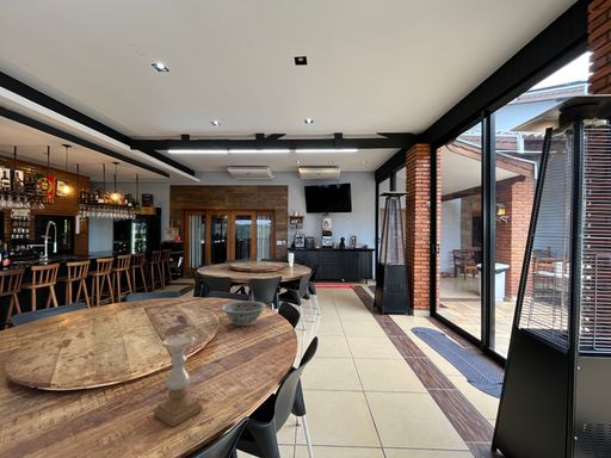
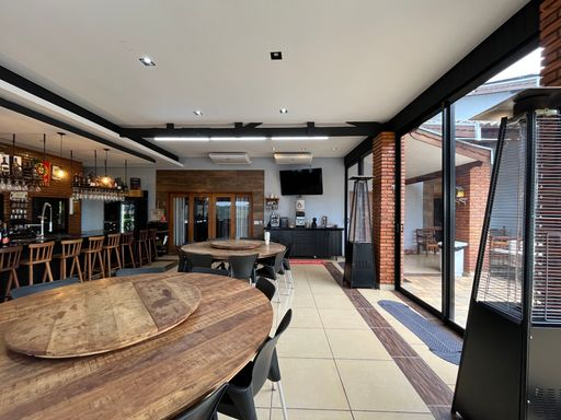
- candle holder (178, 376)
- decorative bowl (243, 314)
